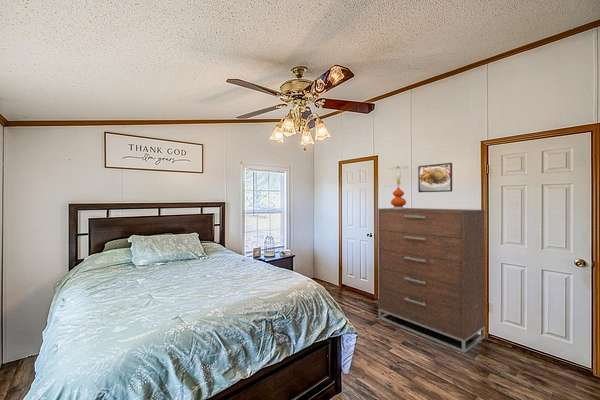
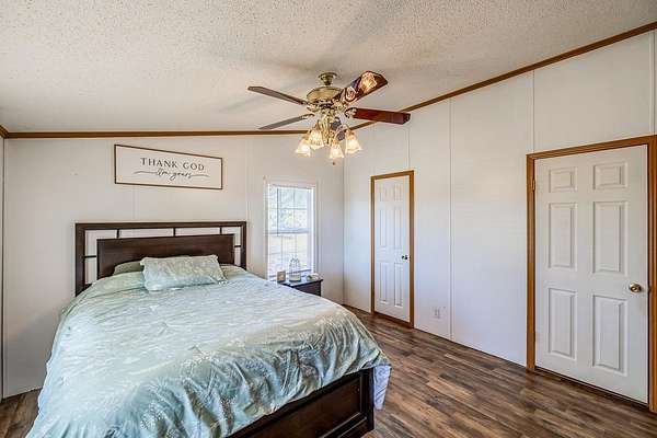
- dresser (426, 268)
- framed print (434, 178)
- table lamp (398, 187)
